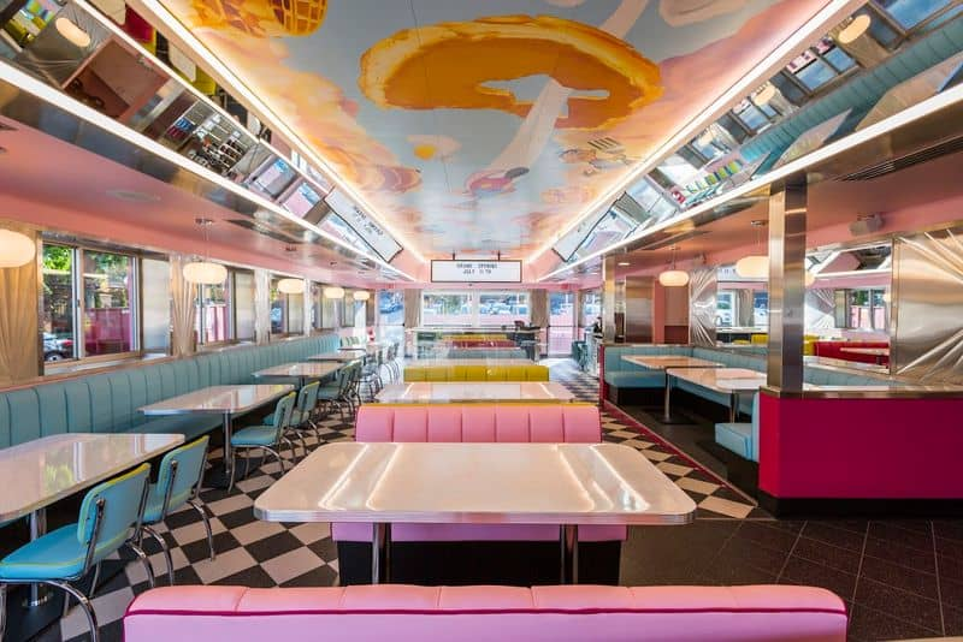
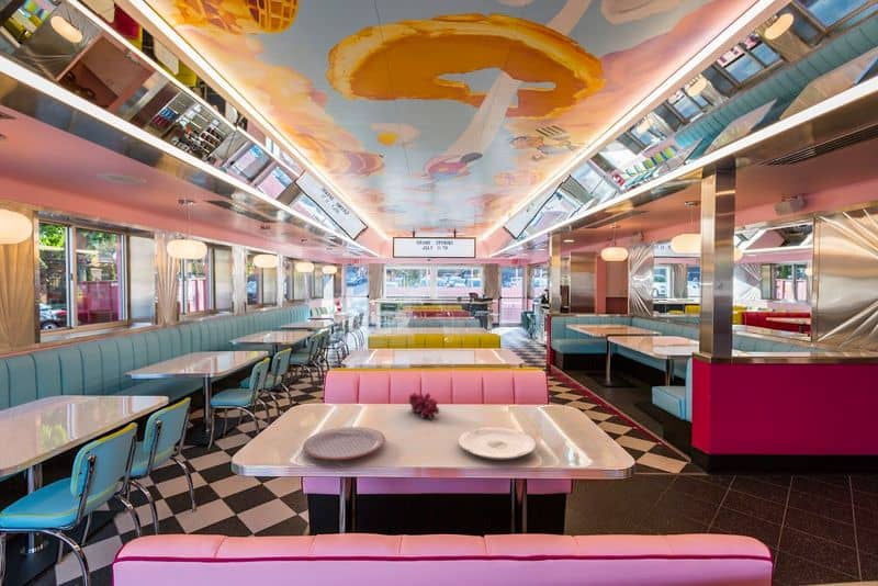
+ plate (345, 443)
+ plate (496, 443)
+ grapes (424, 403)
